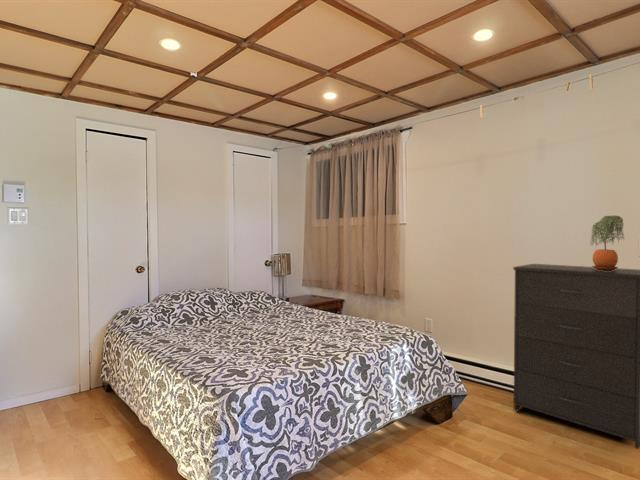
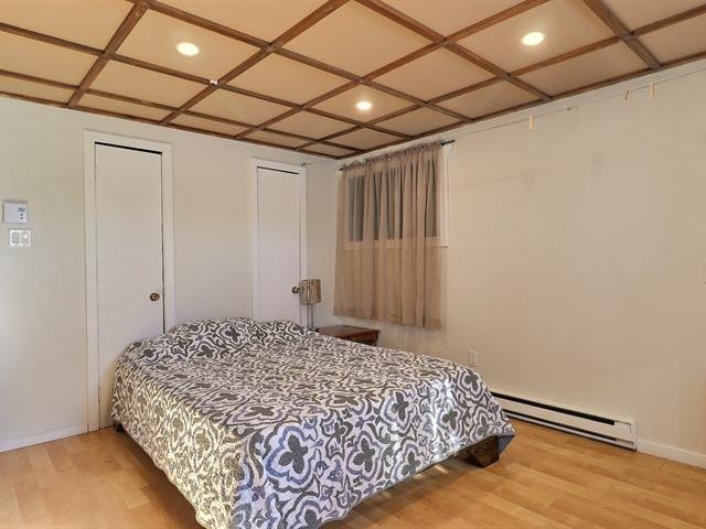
- dresser (578, 344)
- potted plant (606, 242)
